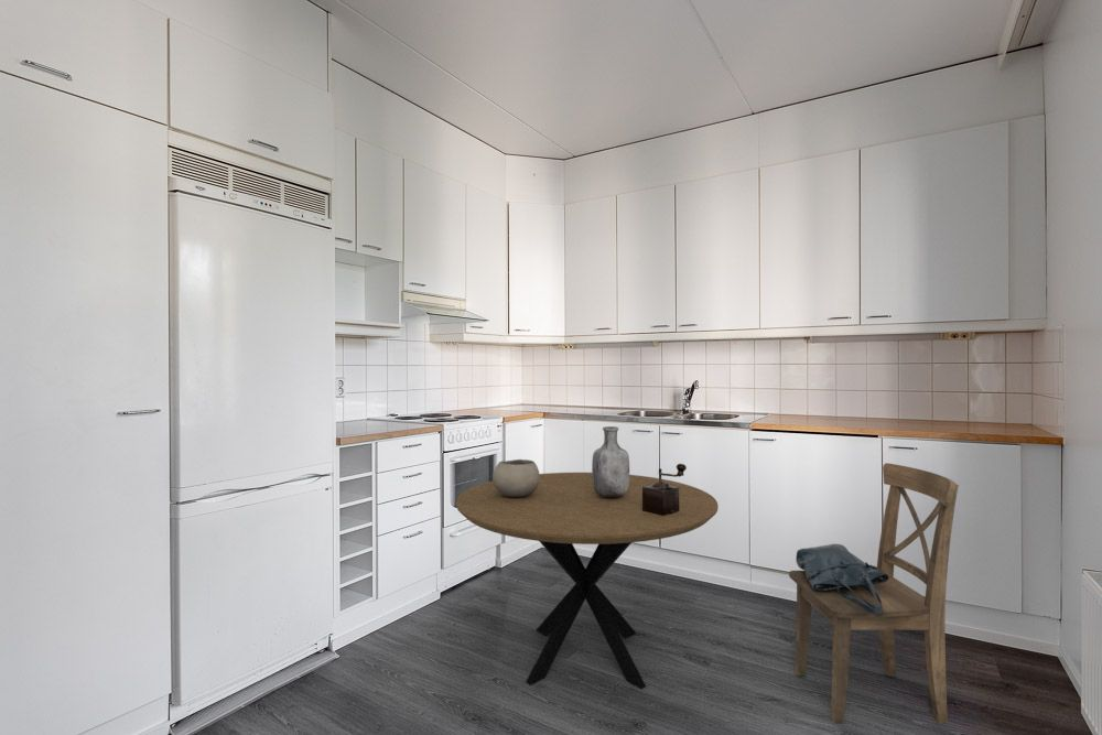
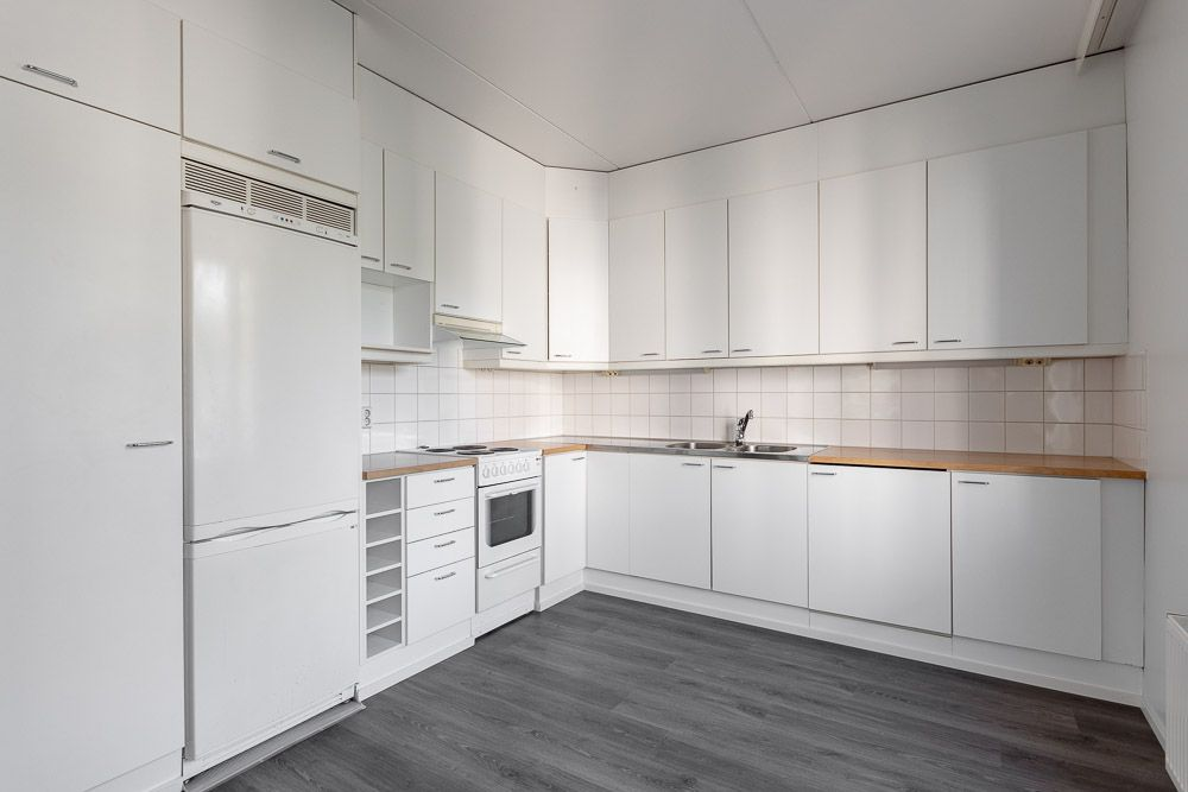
- tote bag (846, 573)
- vase (611, 462)
- dining table (585, 575)
- bowl (516, 478)
- dining chair (869, 586)
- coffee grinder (665, 486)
